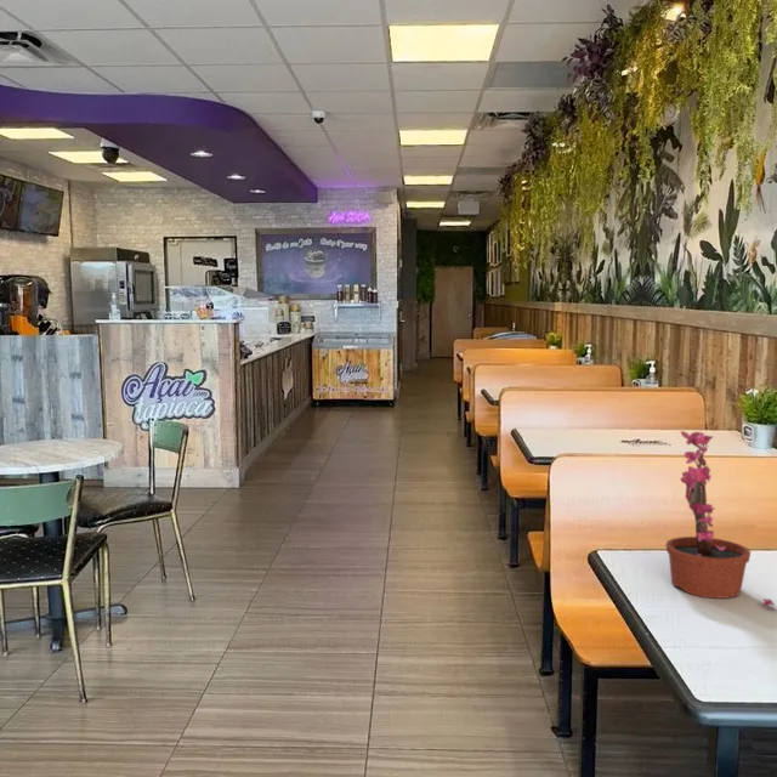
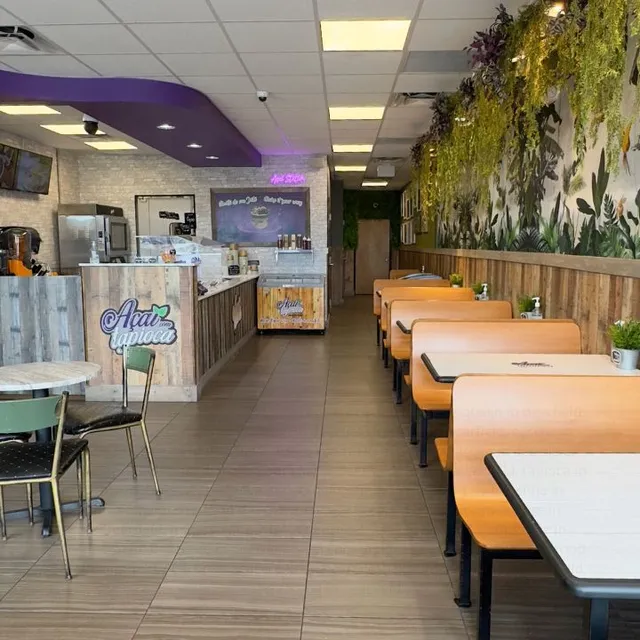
- potted plant (714, 507)
